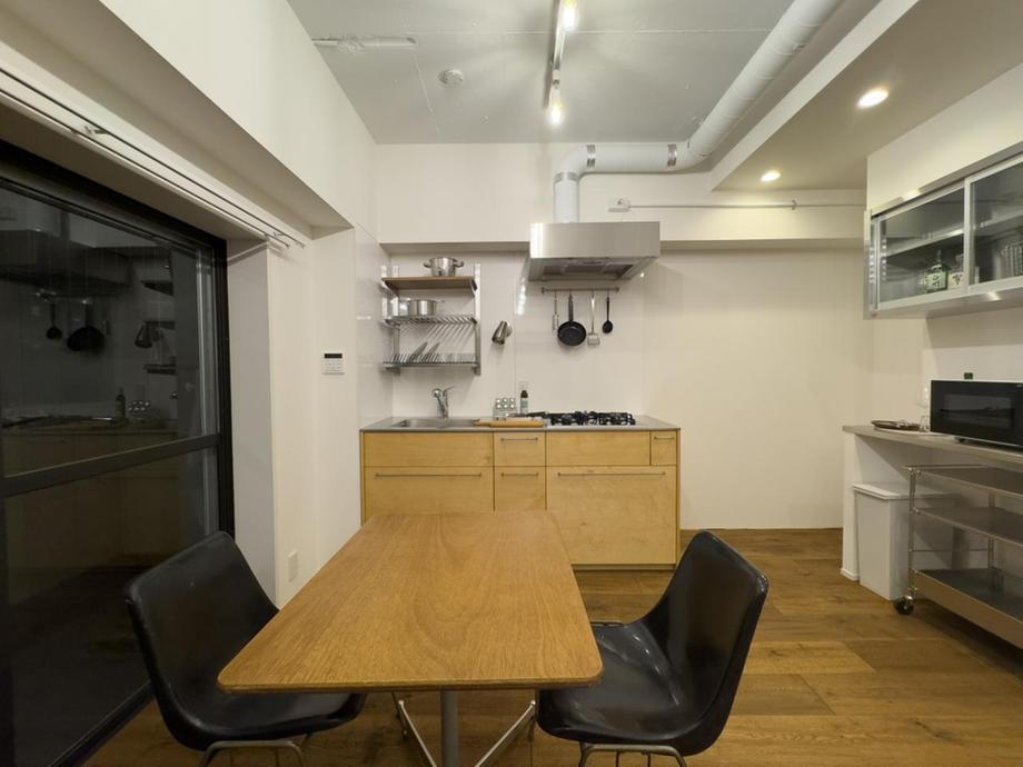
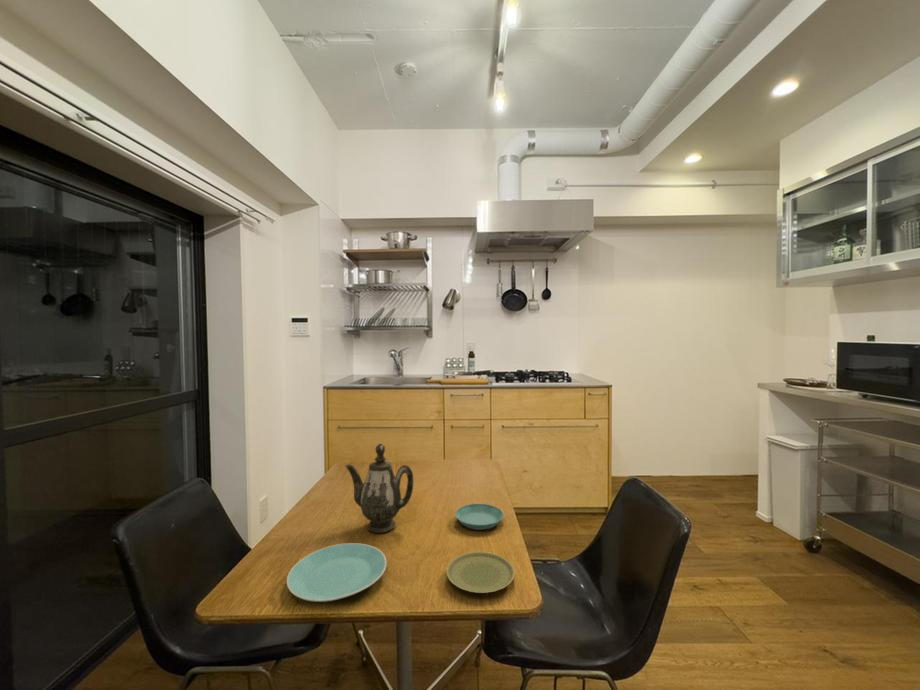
+ plate (338, 573)
+ plate (480, 574)
+ teapot (378, 485)
+ saucer (479, 517)
